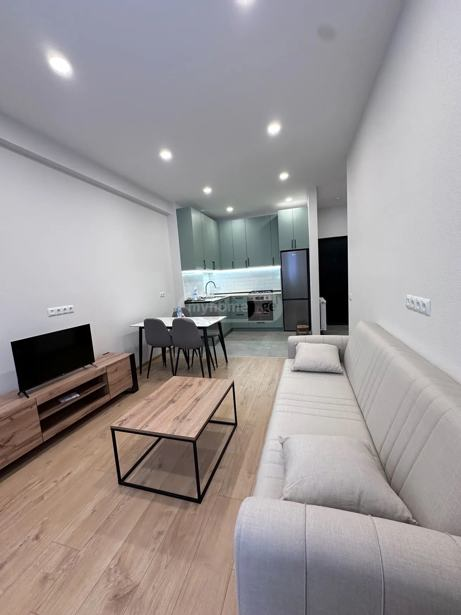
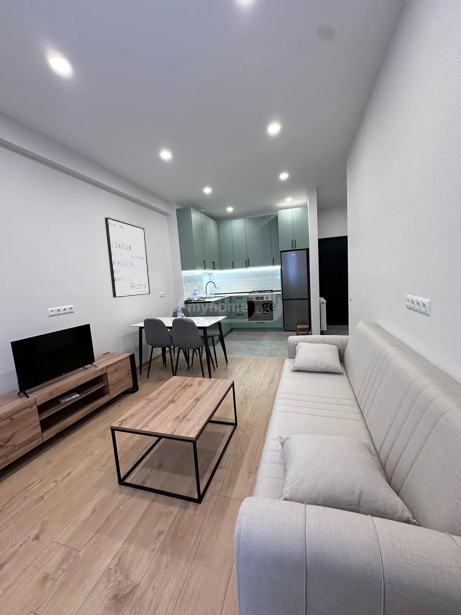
+ wall art (130, 260)
